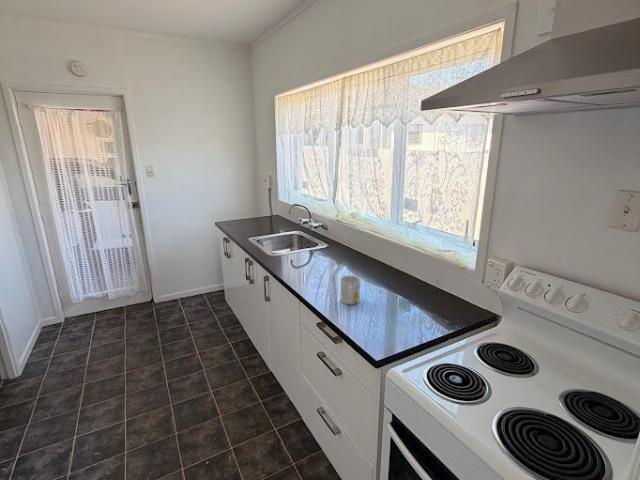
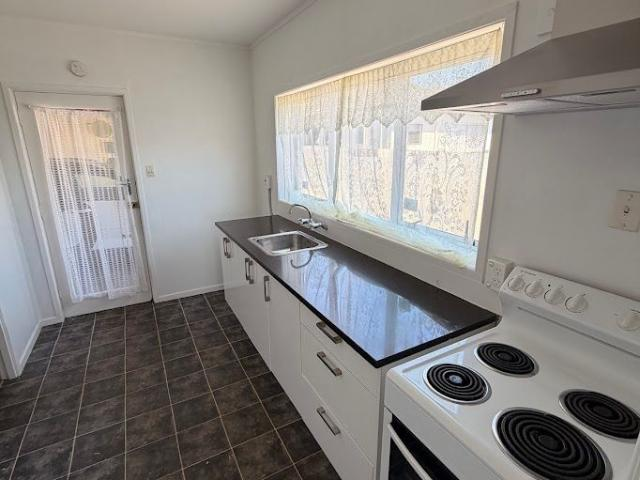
- mug (351, 291)
